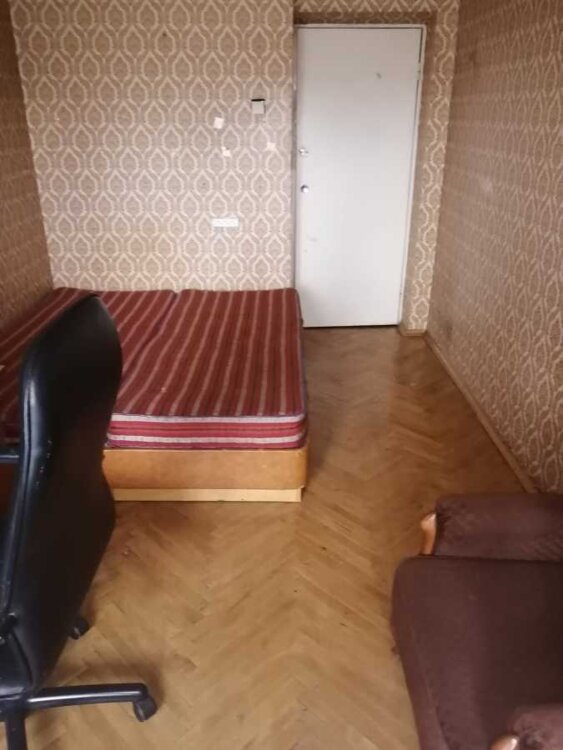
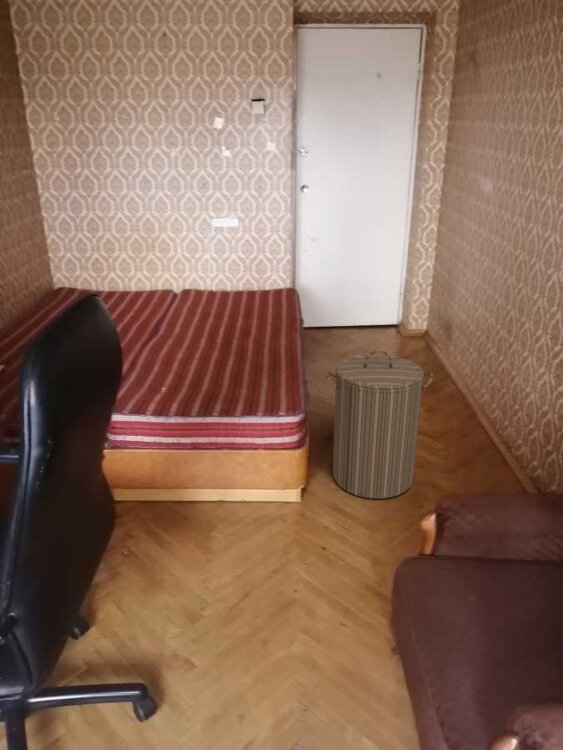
+ laundry hamper (376, 416)
